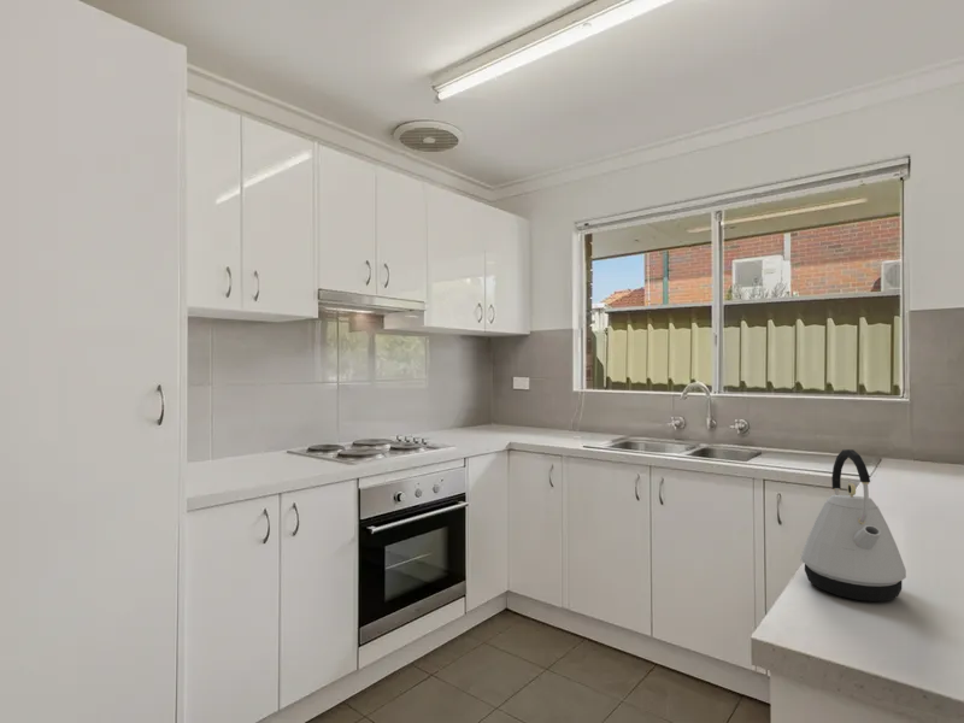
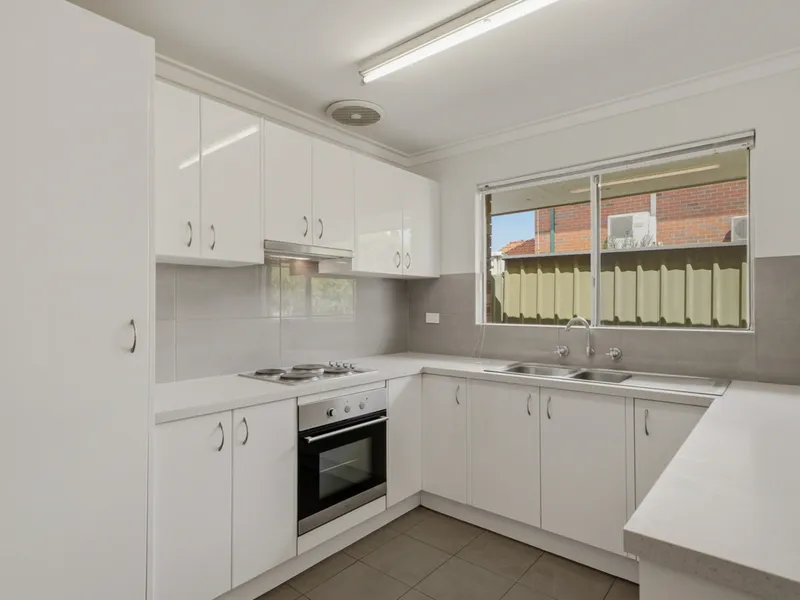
- kettle (852, 519)
